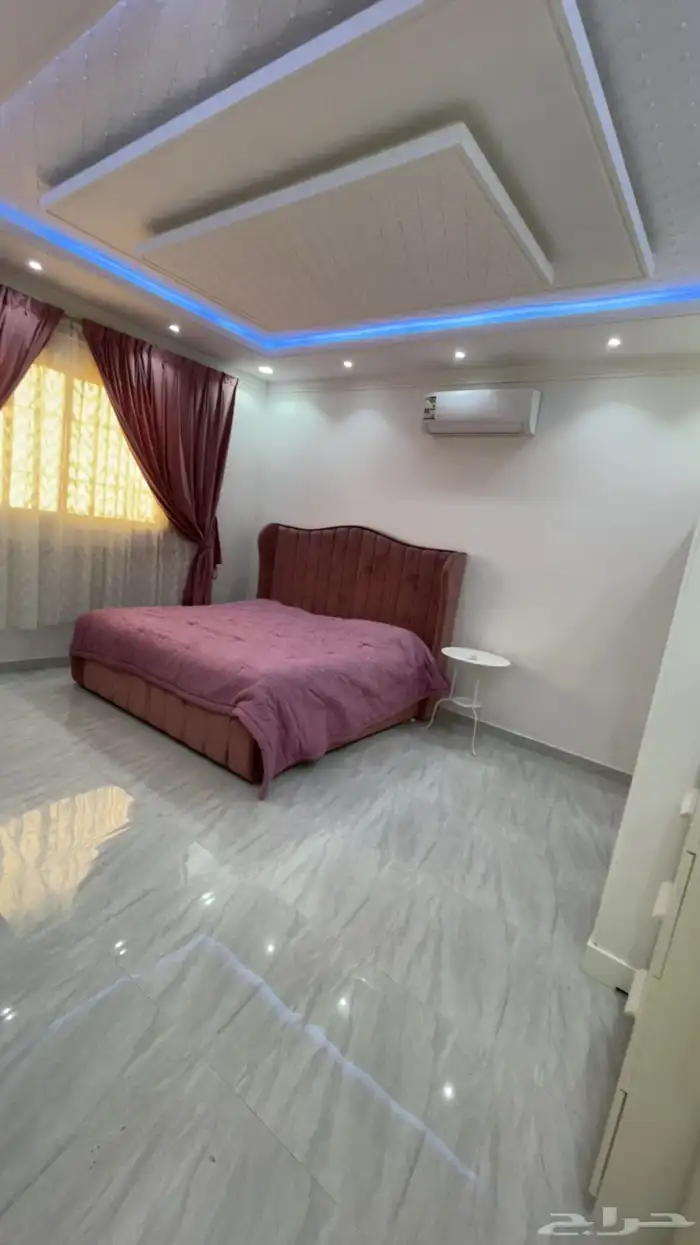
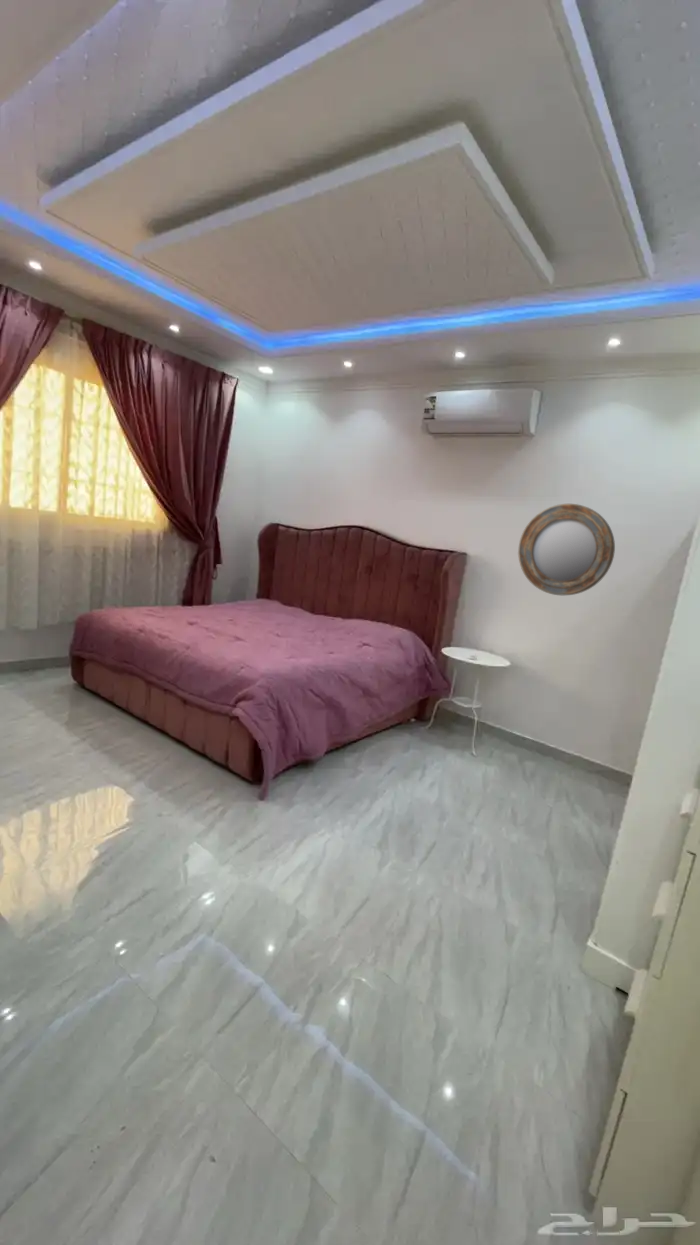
+ home mirror (564, 550)
